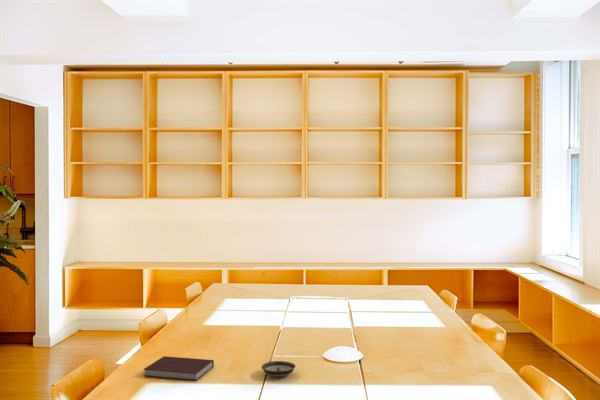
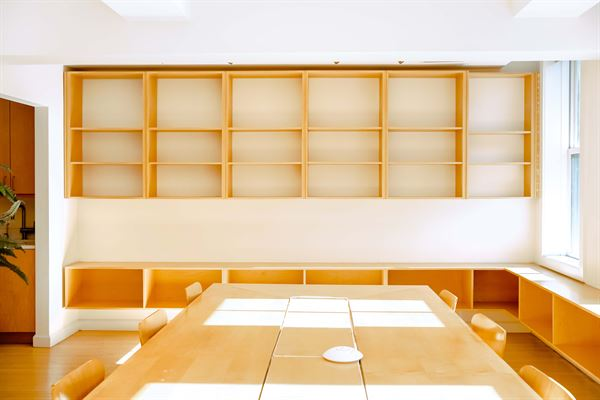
- notebook (179, 367)
- saucer (278, 370)
